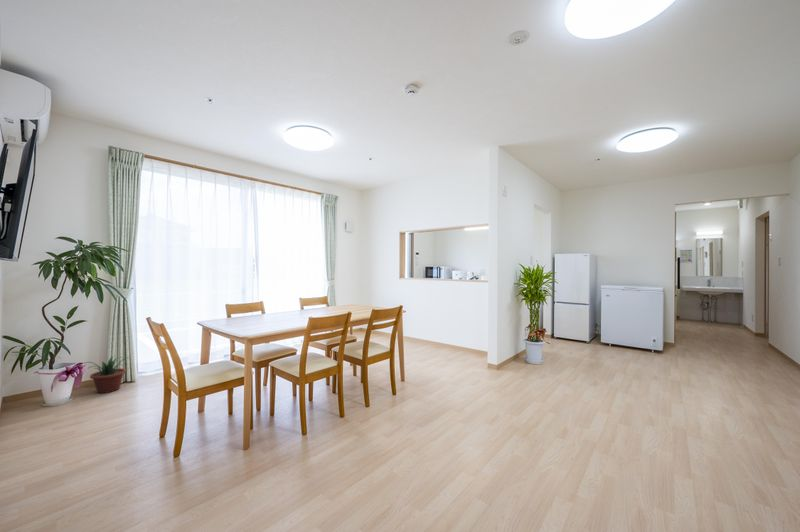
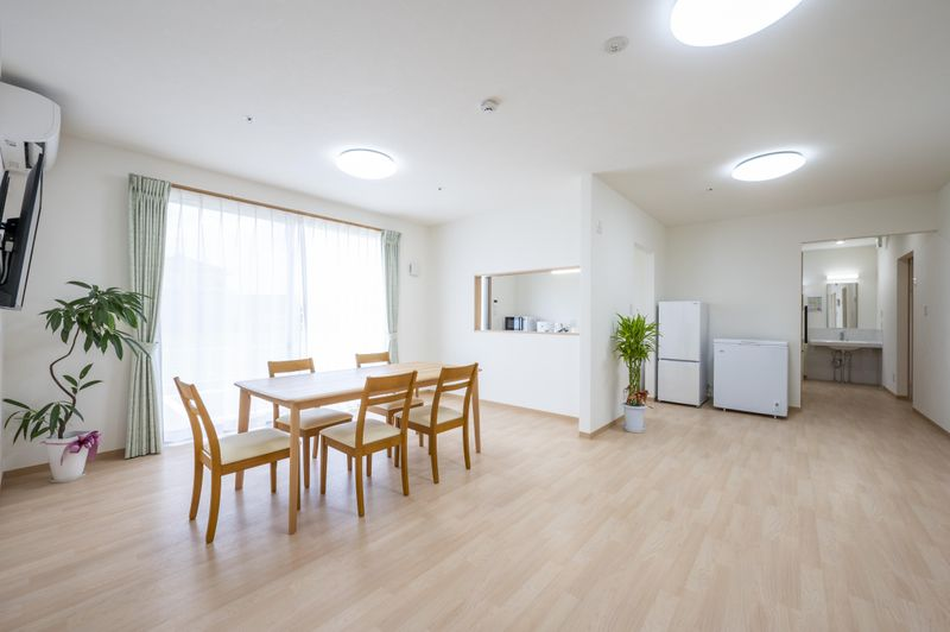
- potted plant (106, 374)
